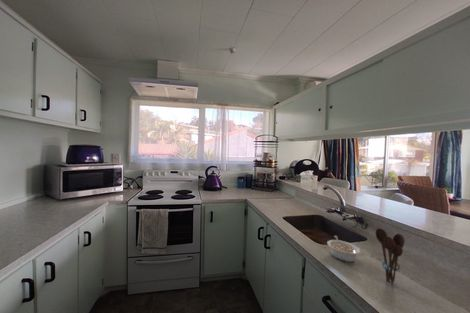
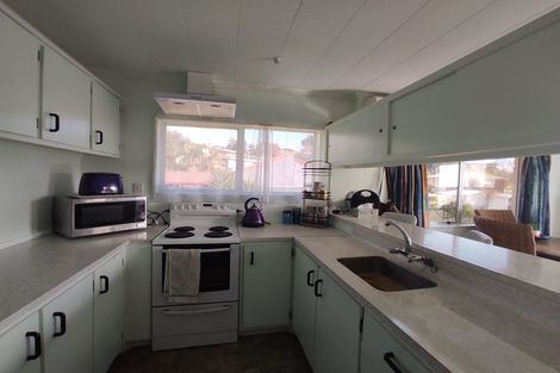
- legume (341, 249)
- utensil holder (389, 255)
